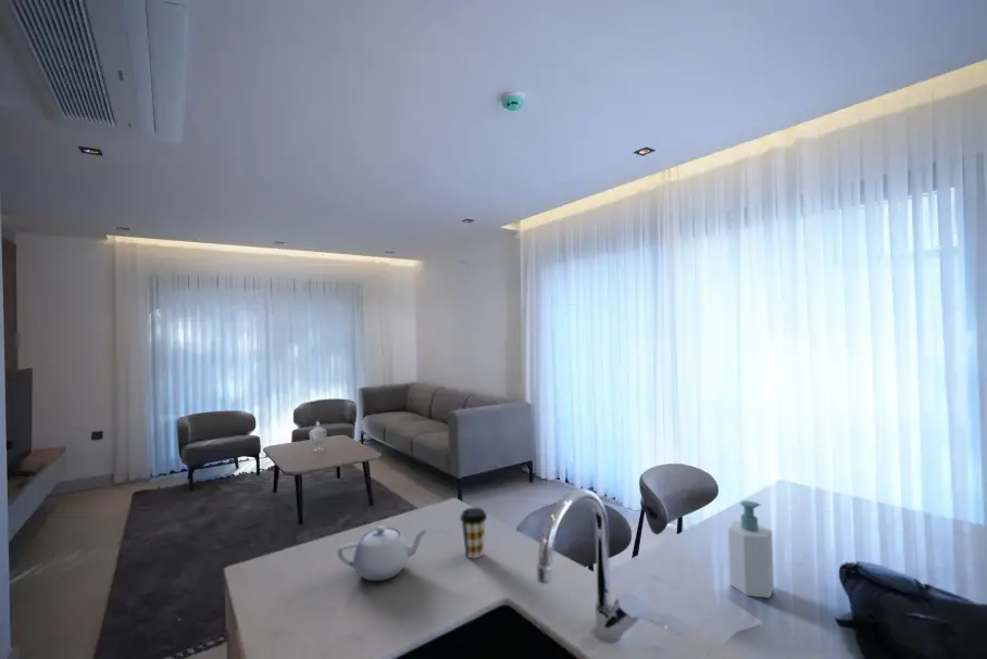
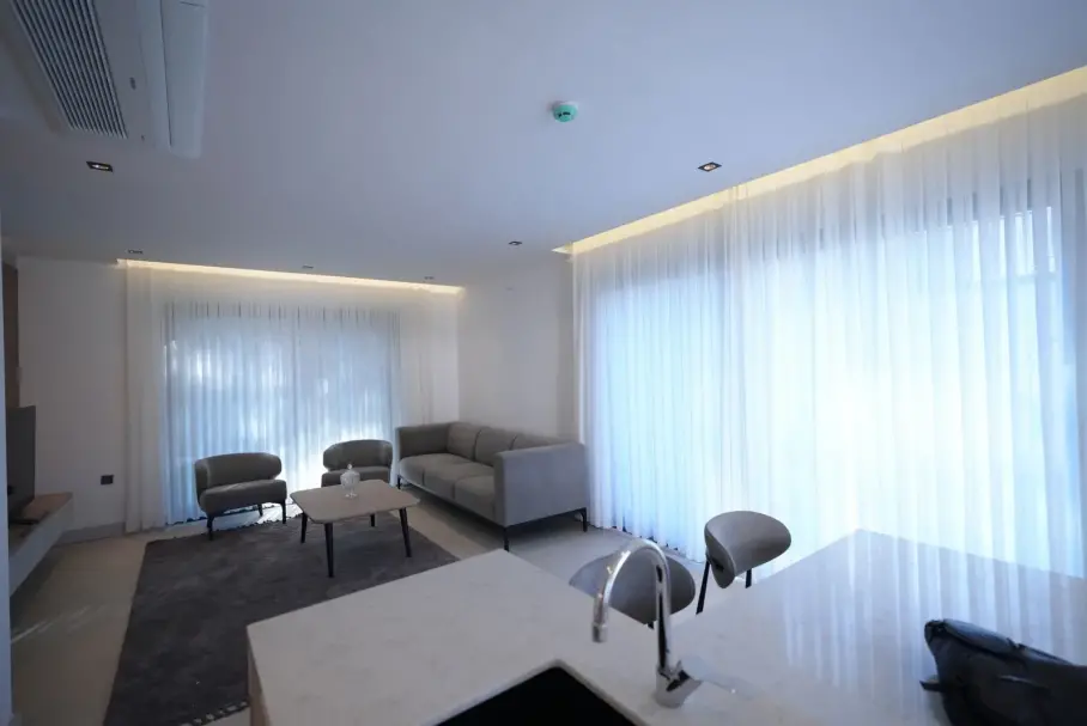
- teapot (384, 547)
- coffee cup (474, 532)
- soap bottle (750, 545)
